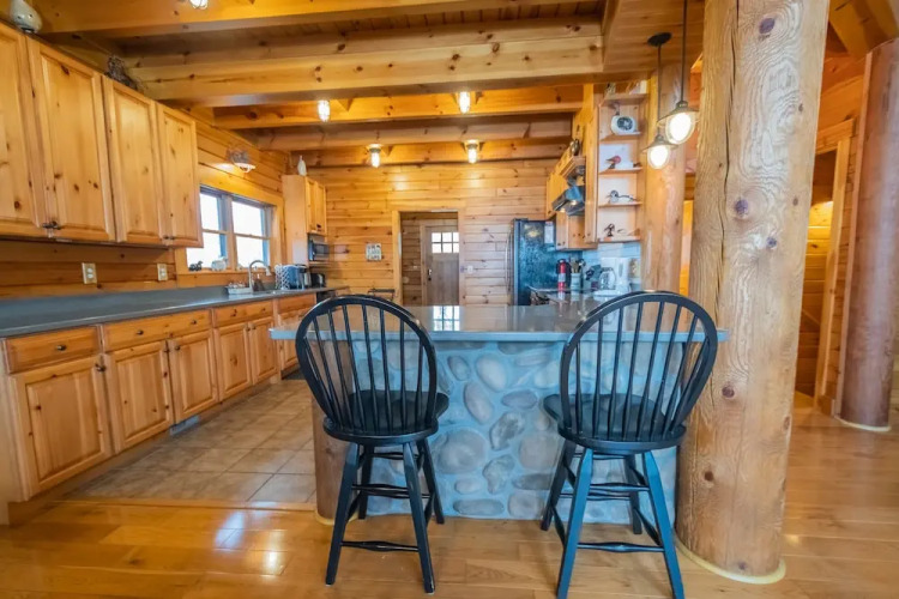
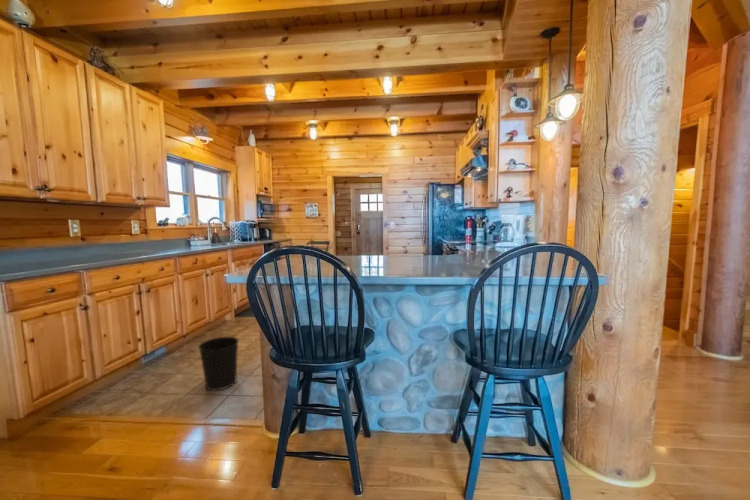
+ wastebasket (220, 363)
